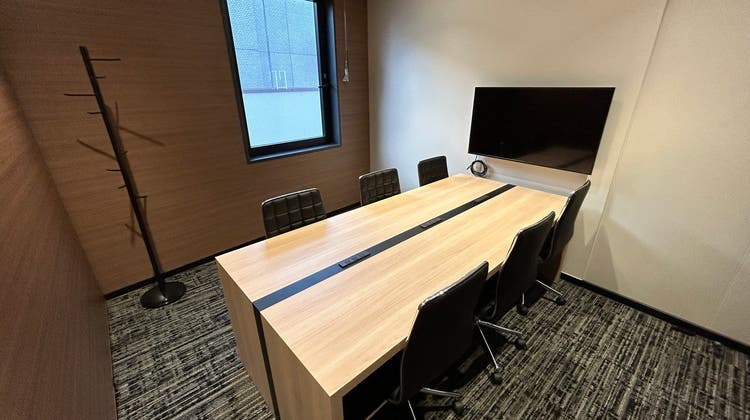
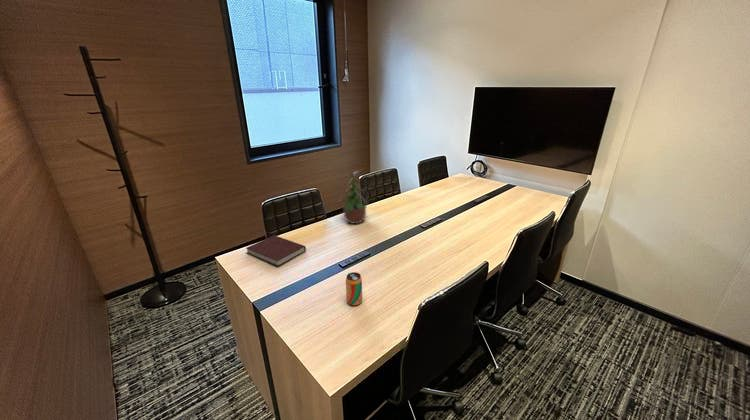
+ notebook (276, 249)
+ beverage can (354, 288)
+ potted plant (352, 195)
